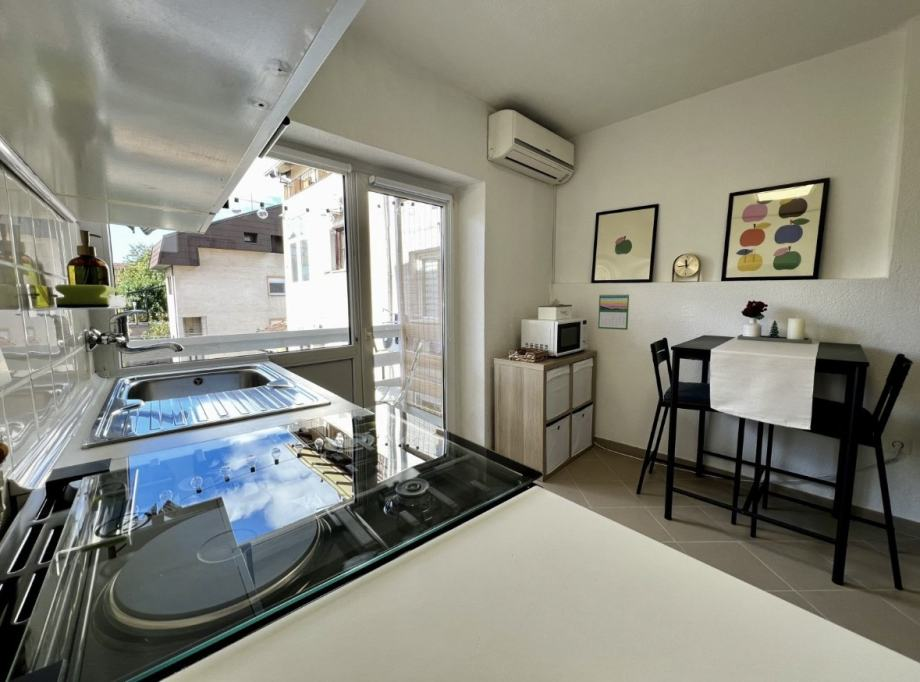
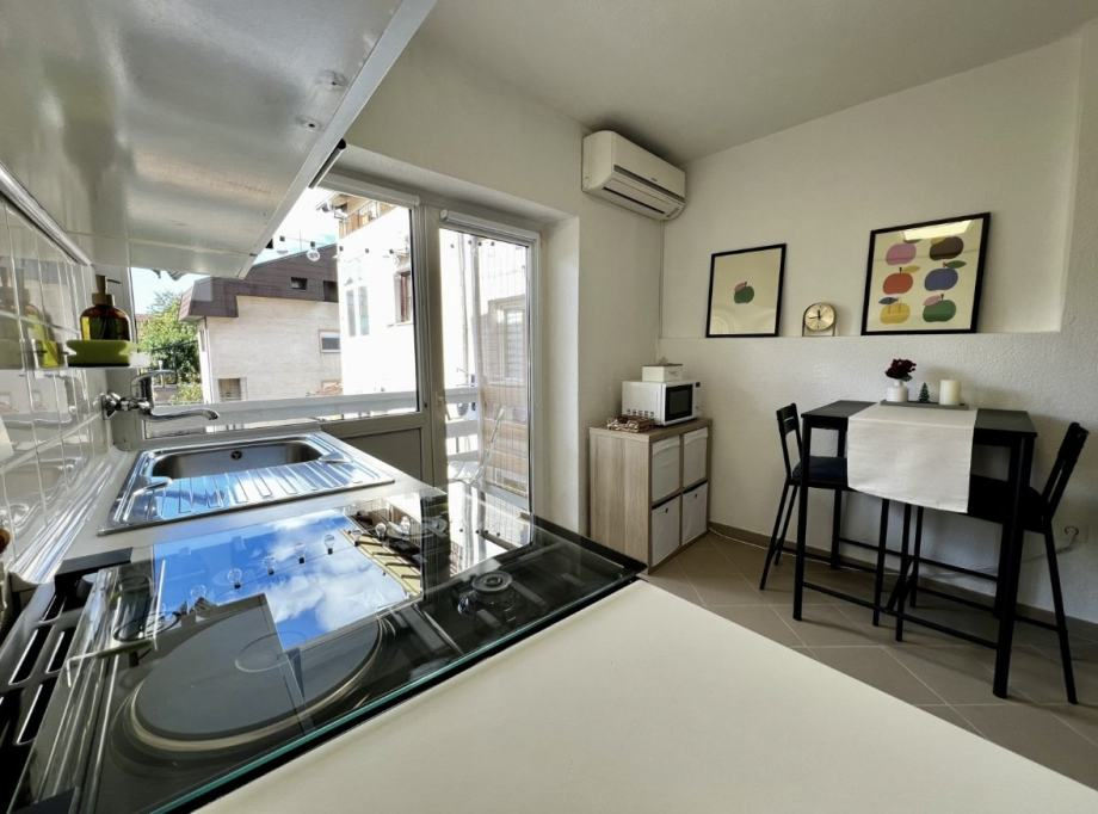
- calendar (613, 311)
